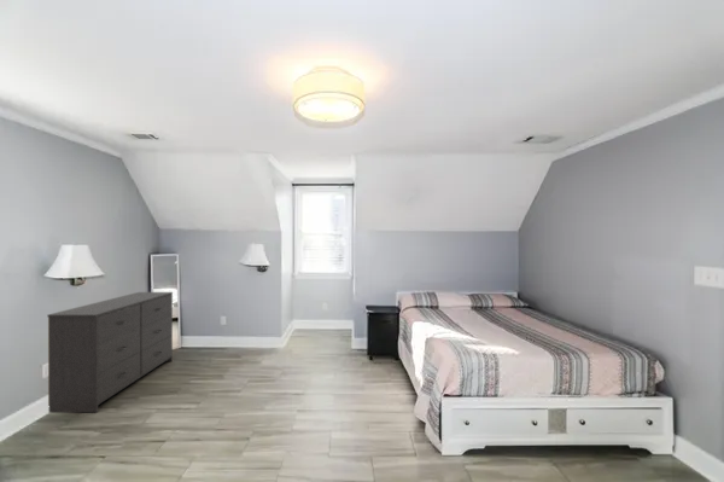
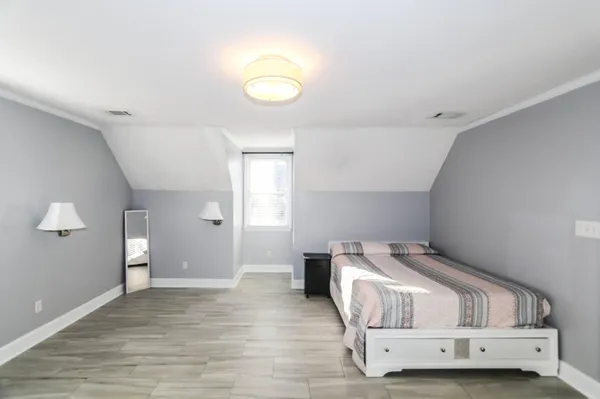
- dresser (122, 342)
